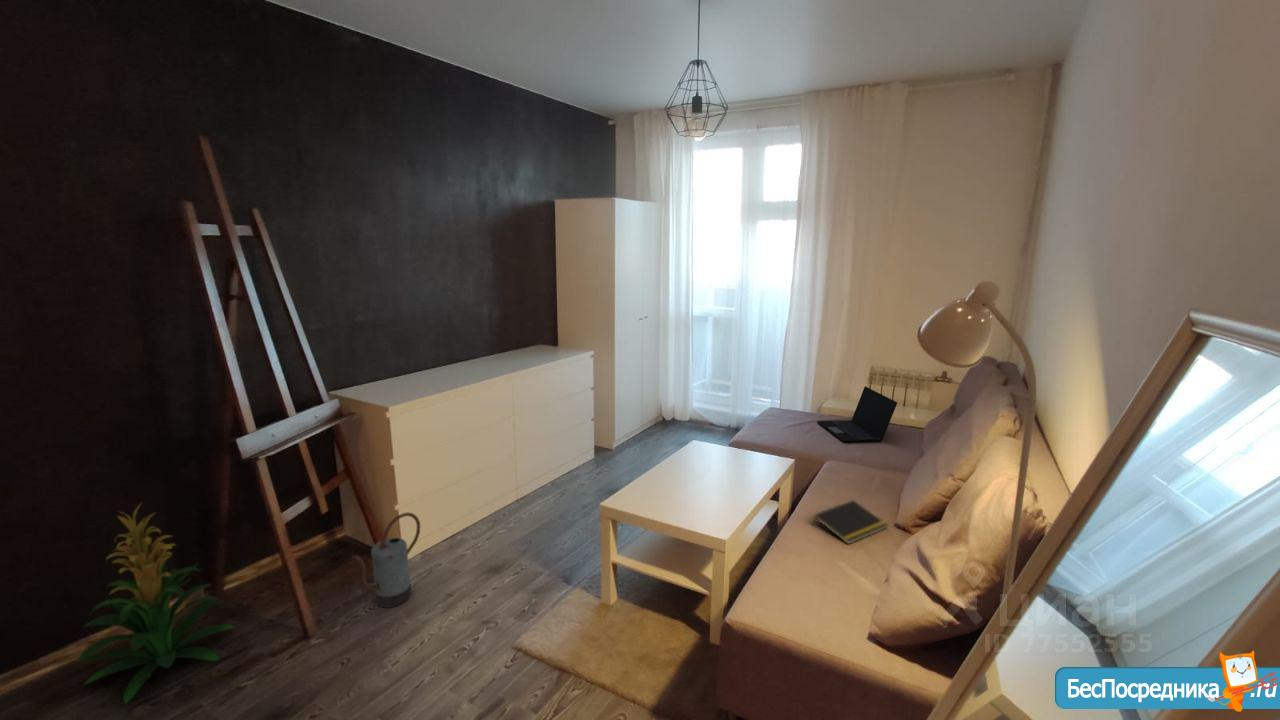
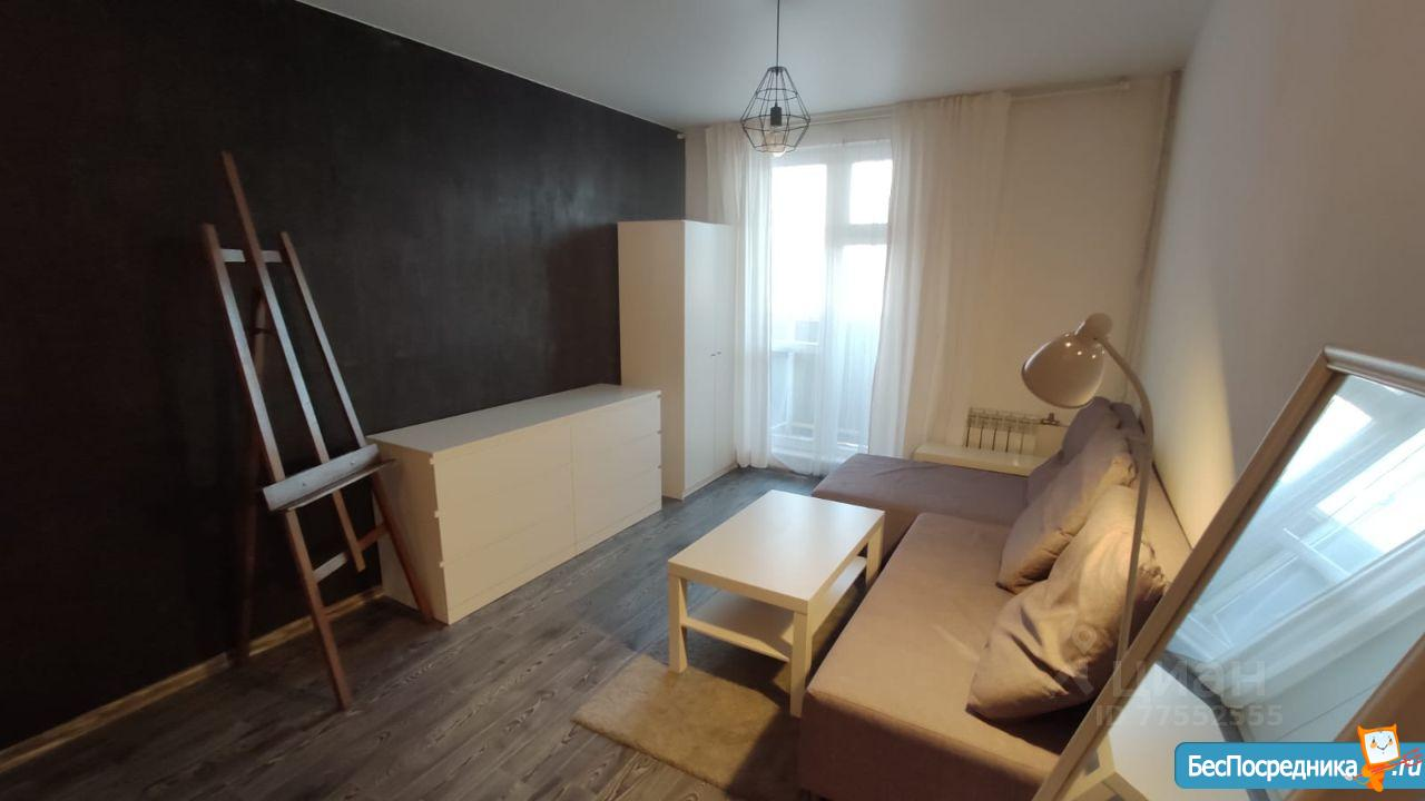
- laptop (855, 413)
- watering can (389, 560)
- notepad (850, 520)
- indoor plant (149, 585)
